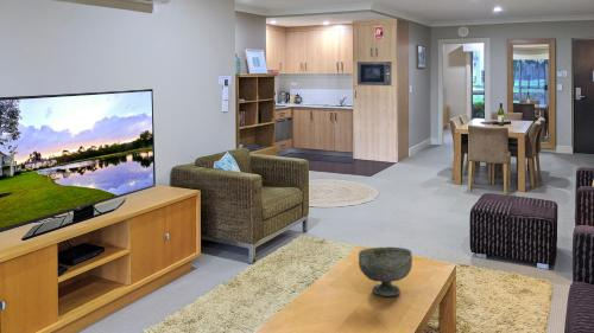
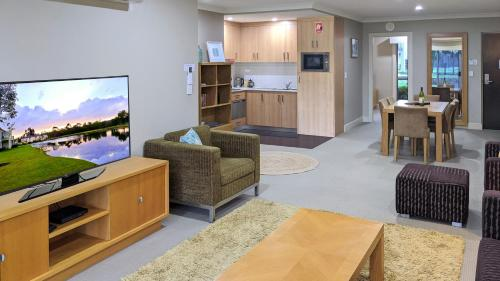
- decorative bowl (385, 271)
